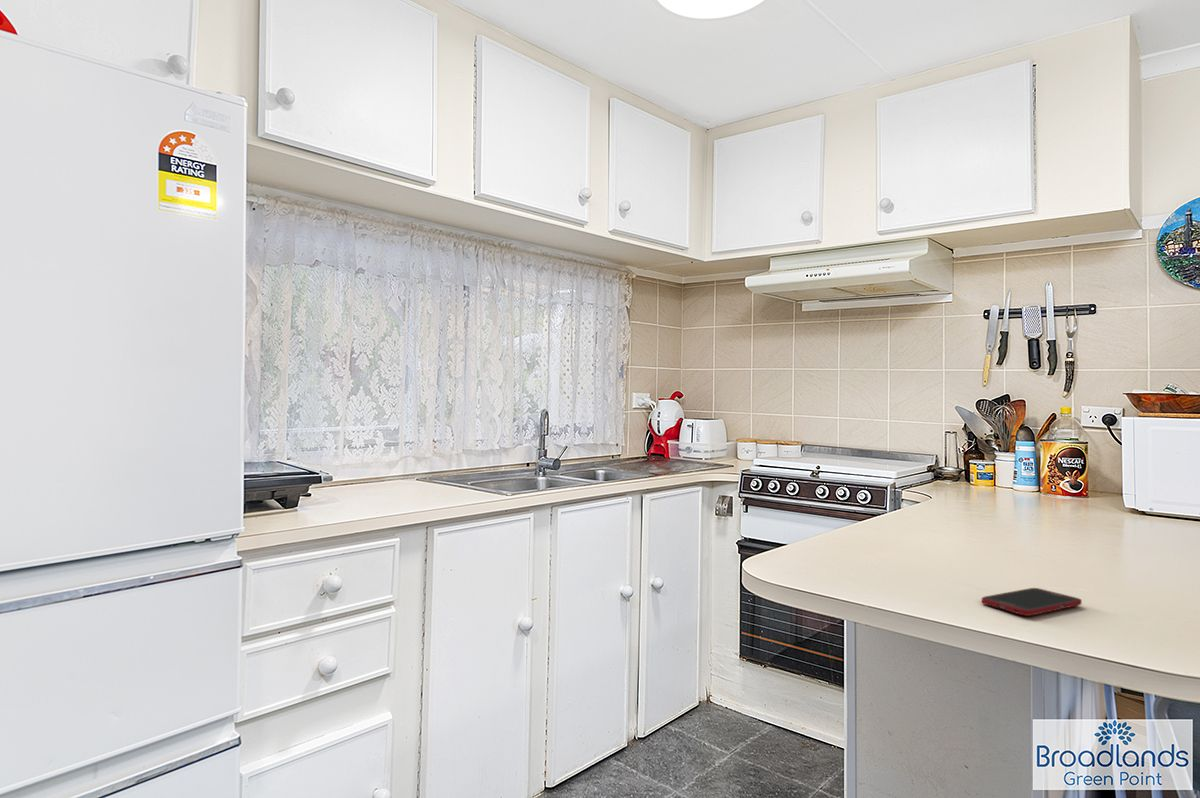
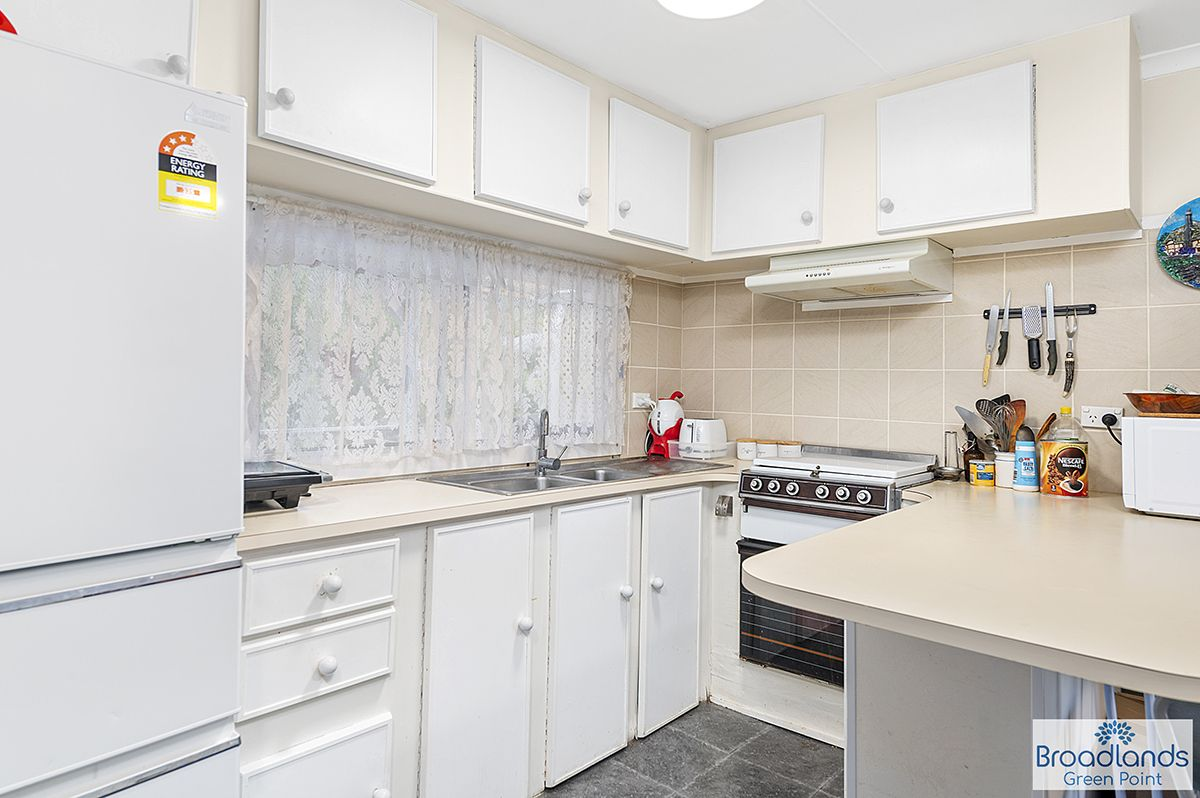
- cell phone (1031, 601)
